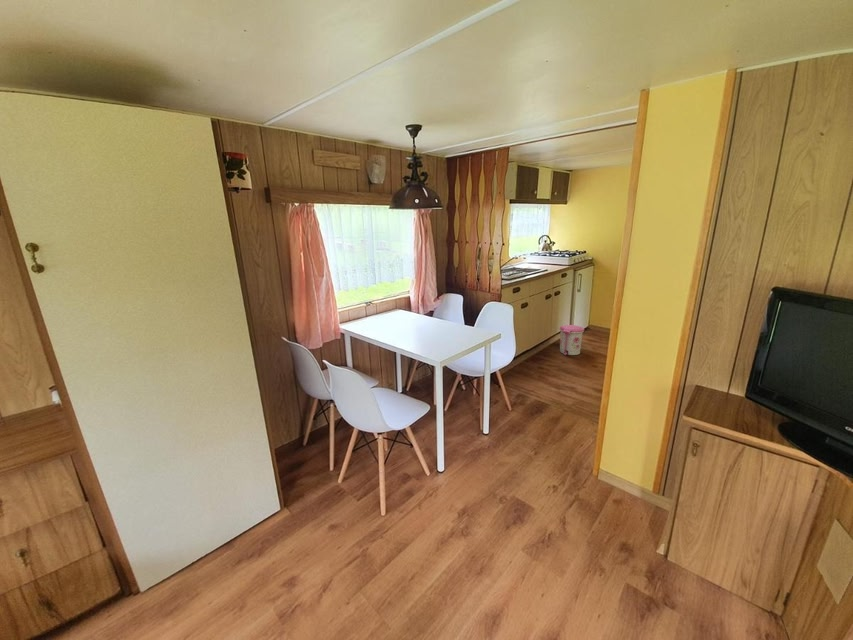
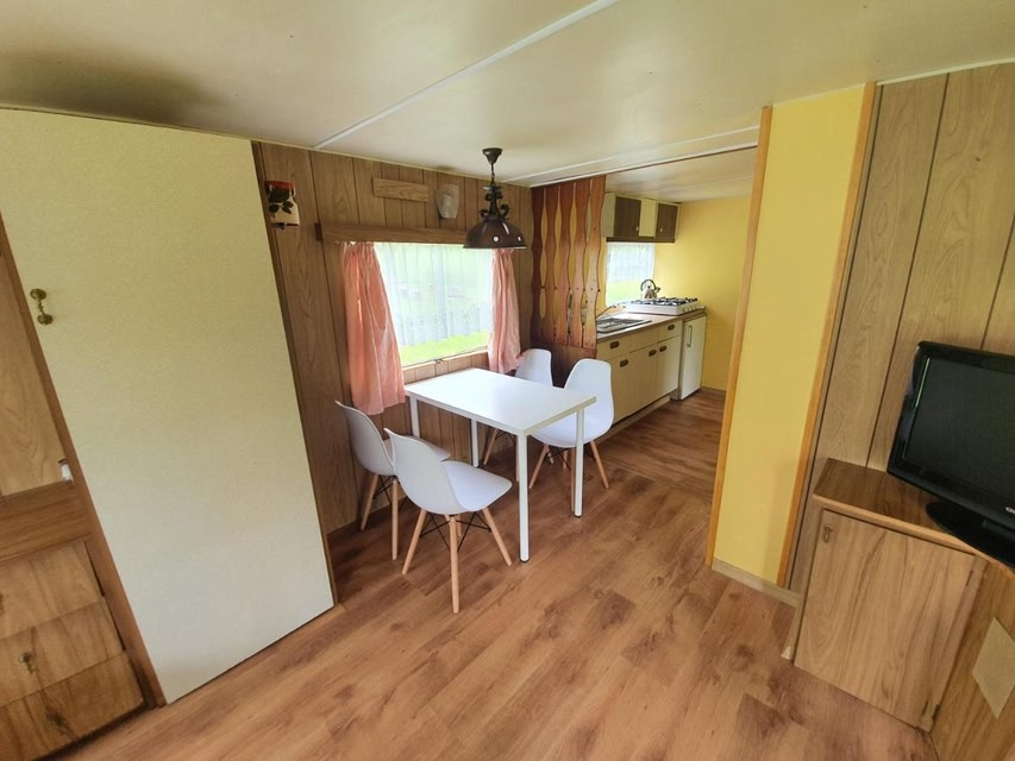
- trash can (570, 339)
